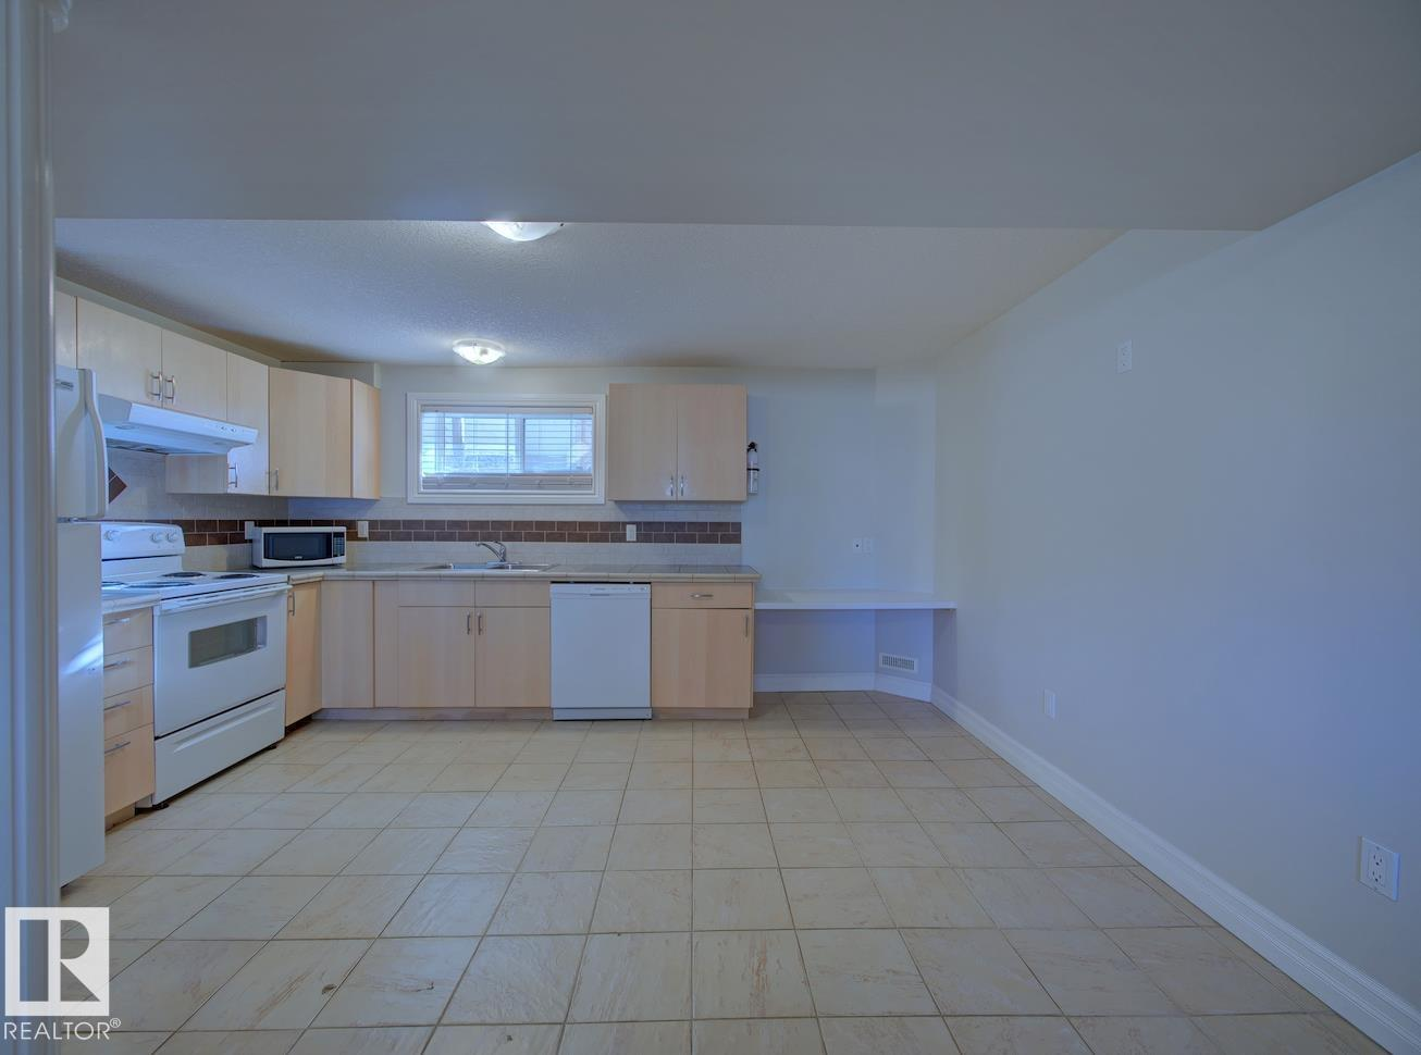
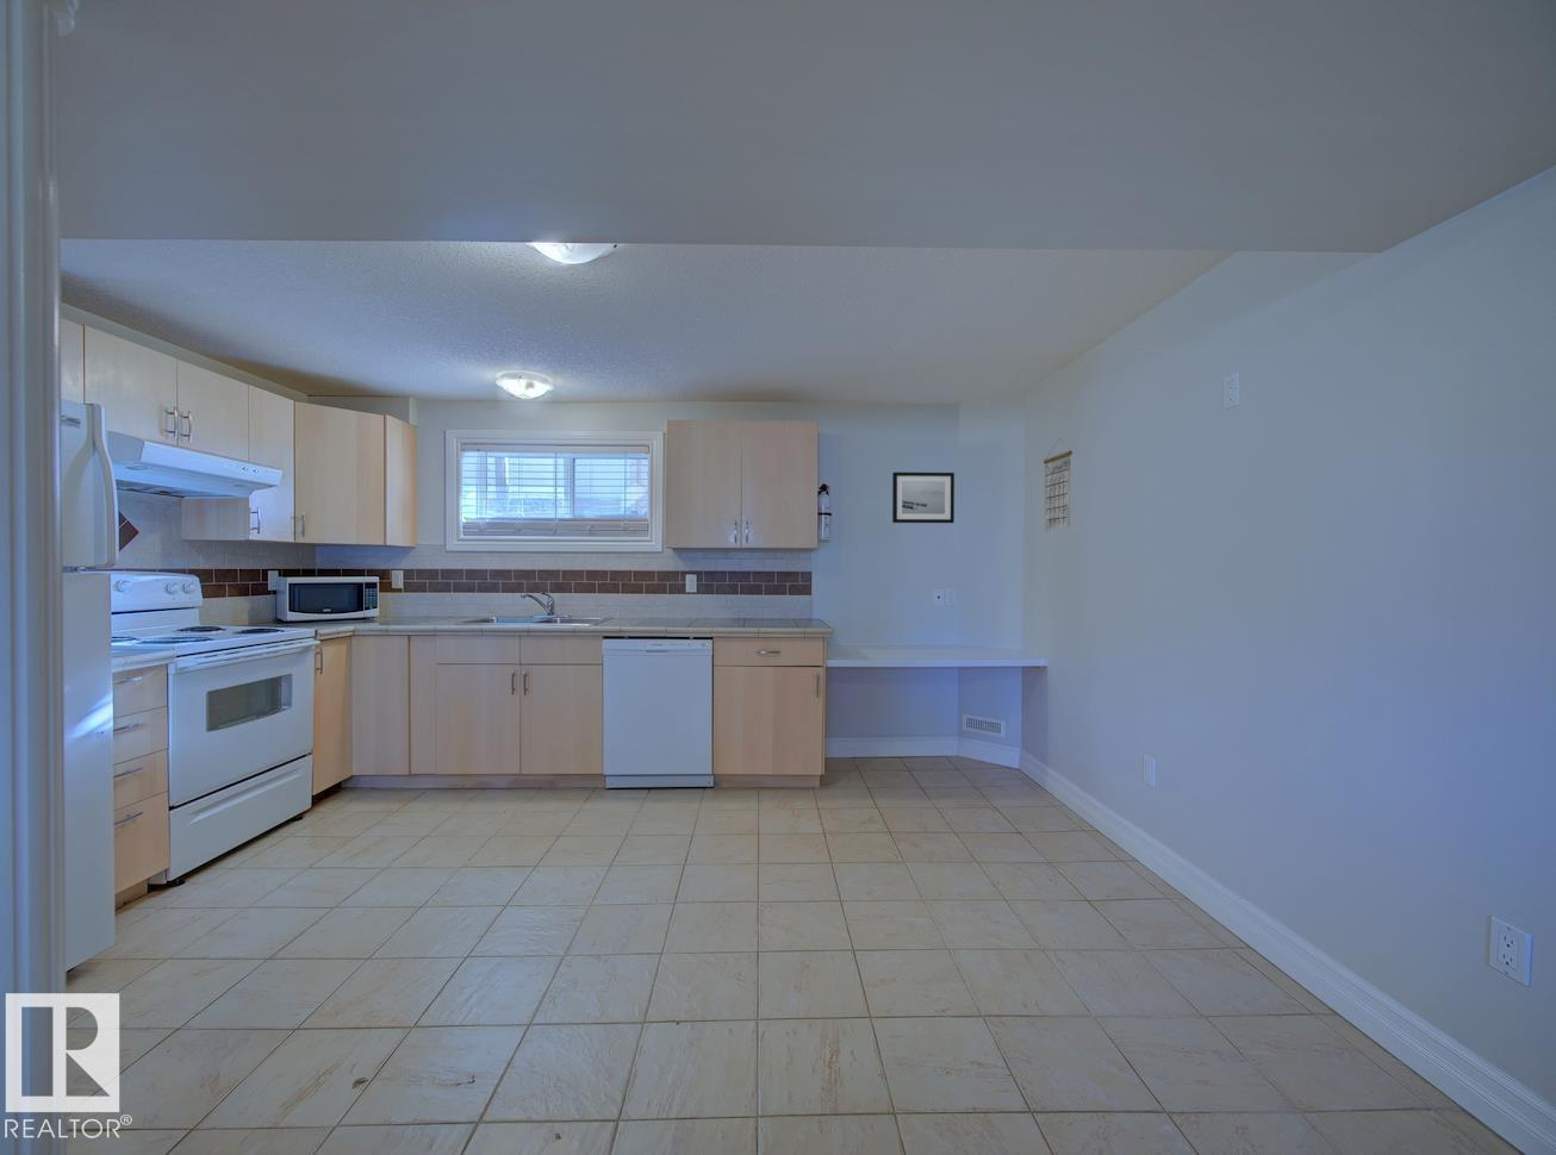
+ wall art (922, 497)
+ calendar (1057, 483)
